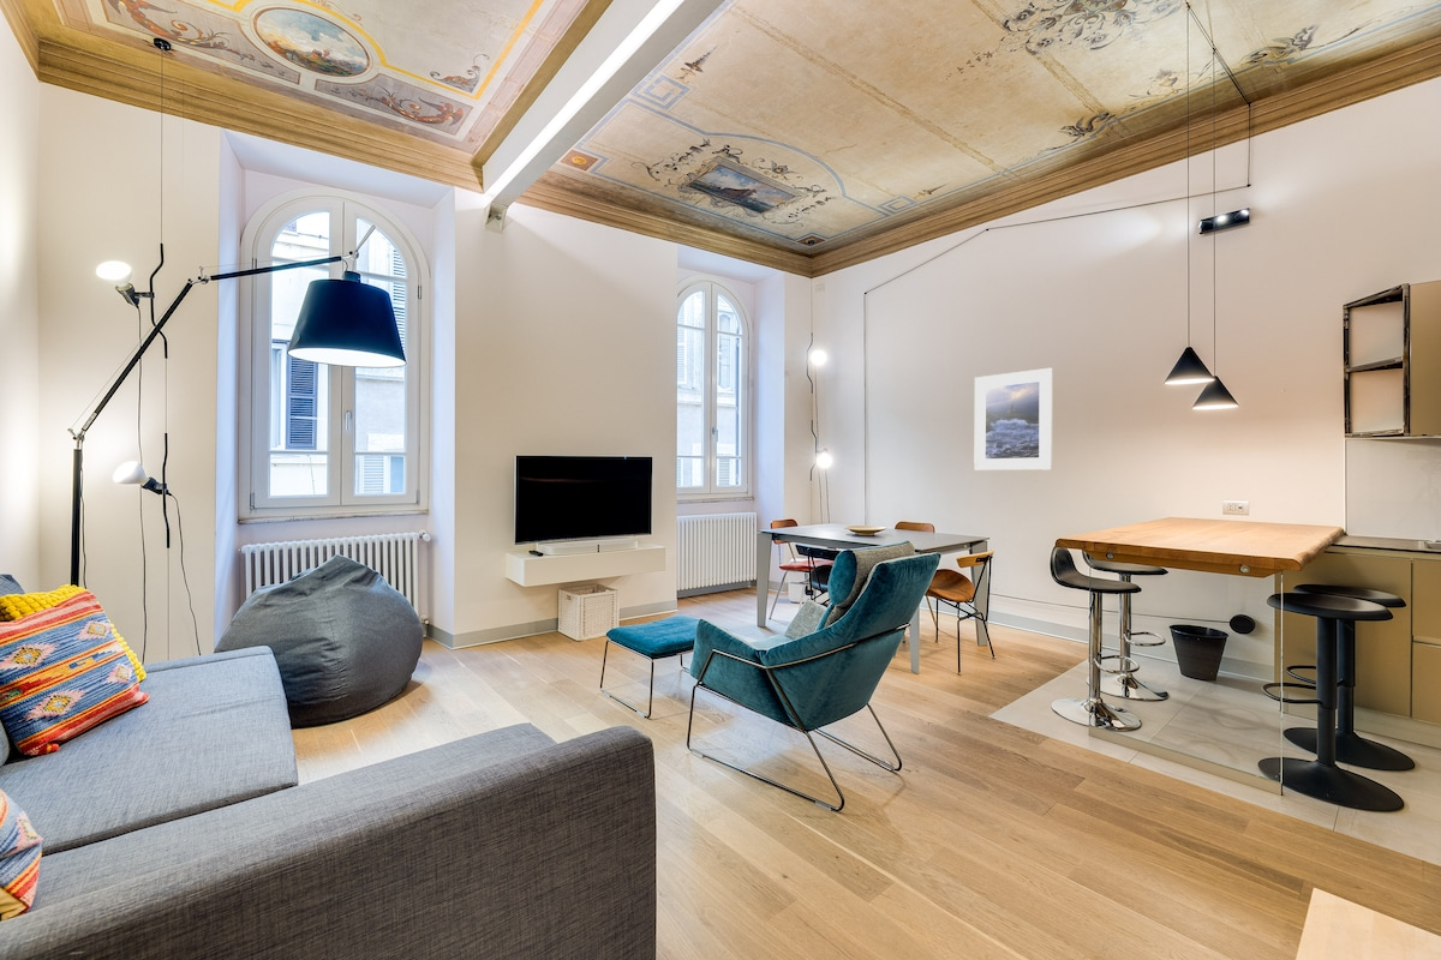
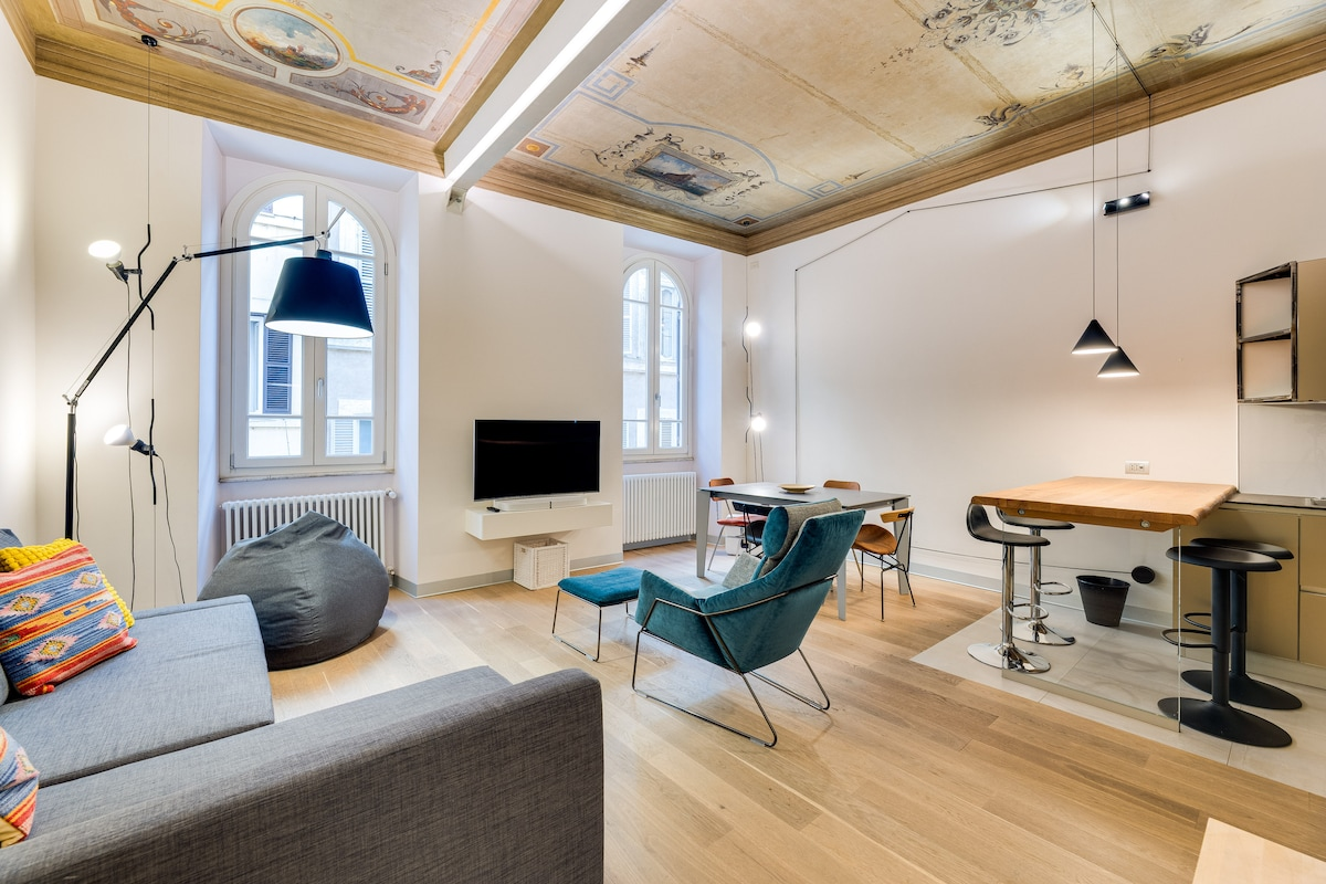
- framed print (1011, 421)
